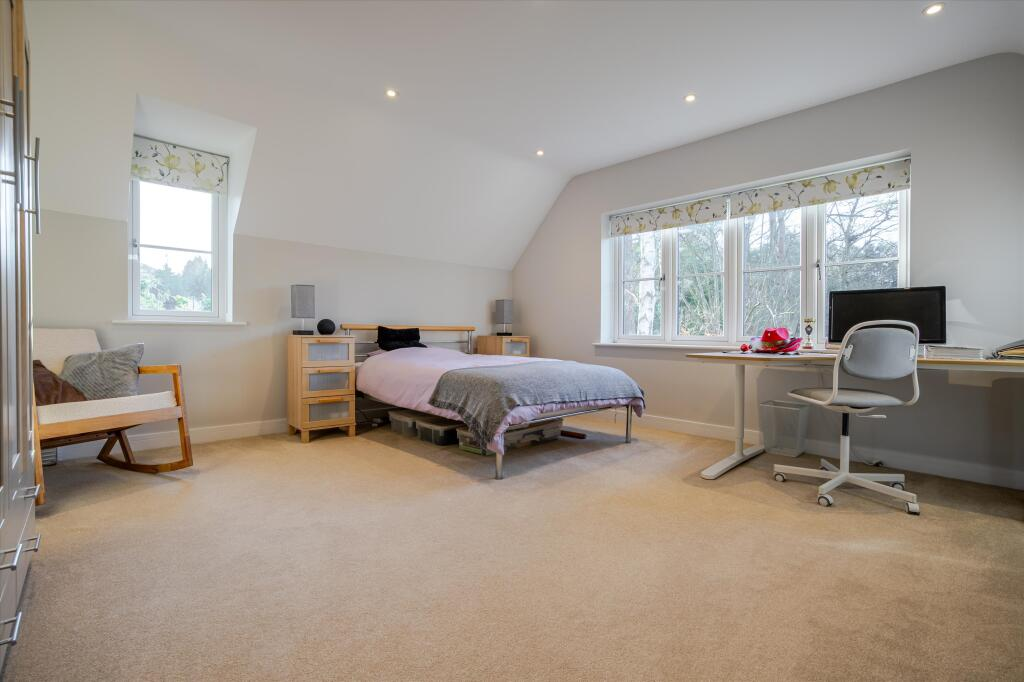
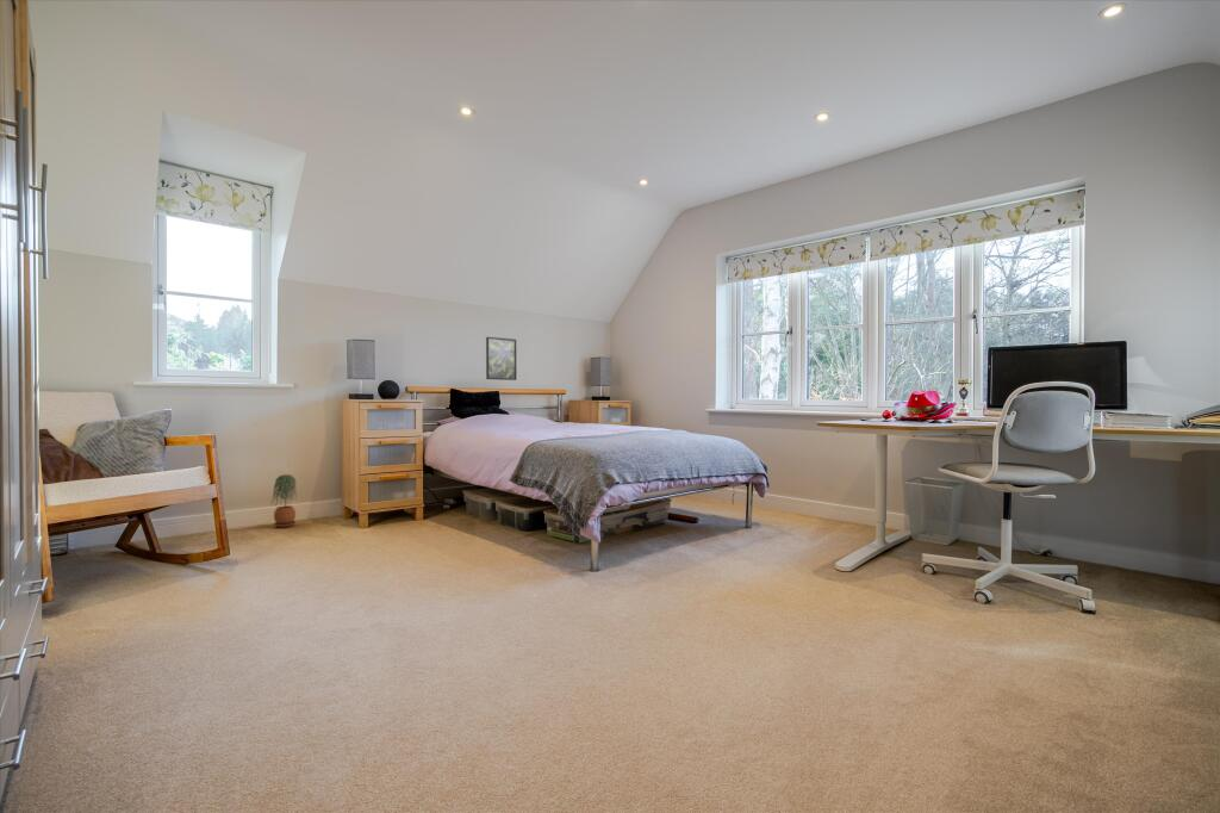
+ potted plant (282, 499)
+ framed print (502, 359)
